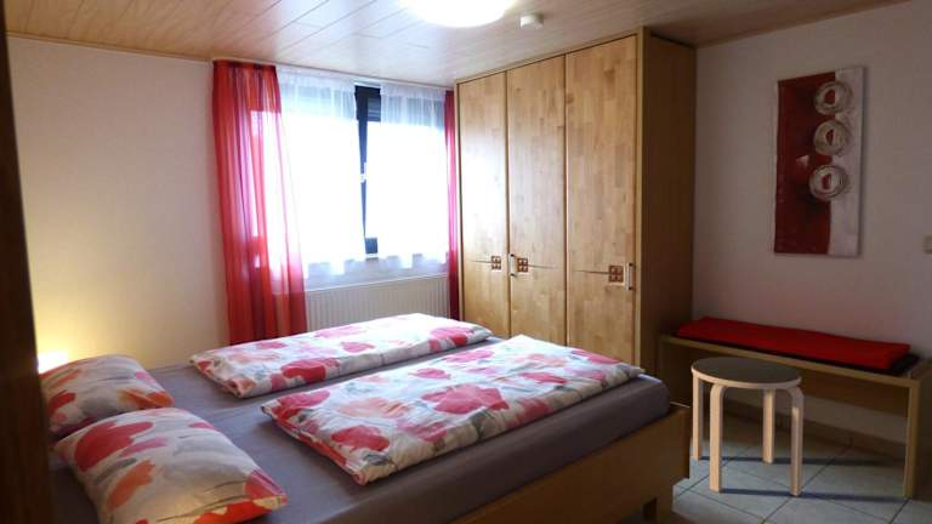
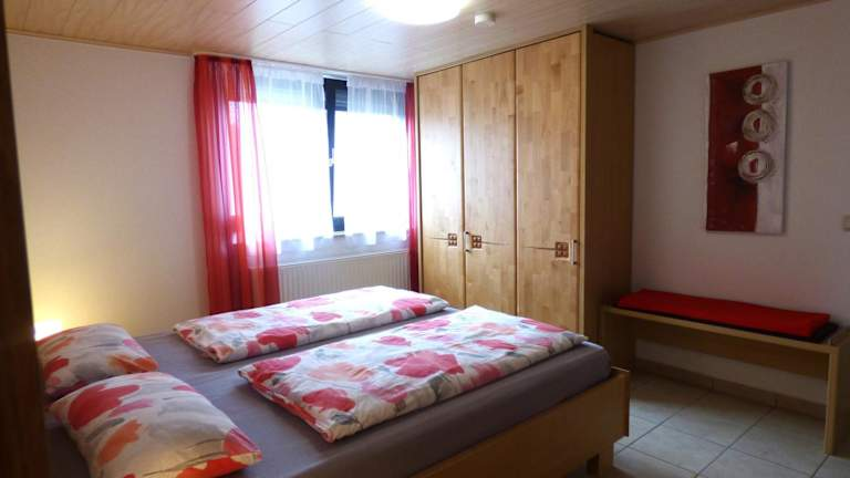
- side table (763, 421)
